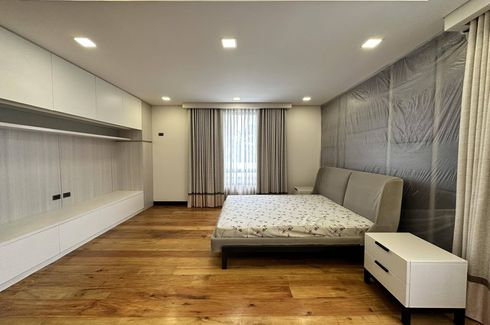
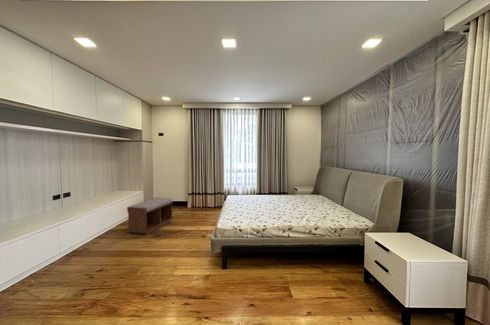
+ bench (152, 214)
